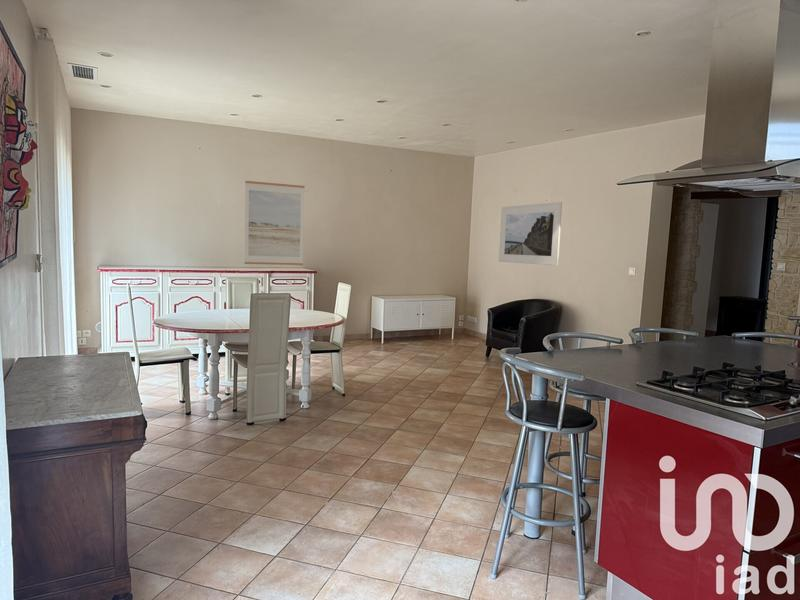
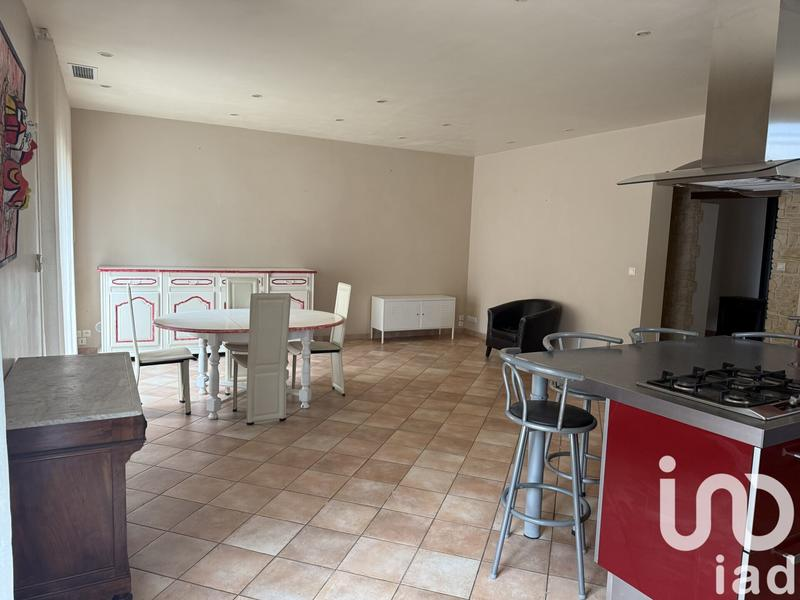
- wall art (275, 224)
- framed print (528, 234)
